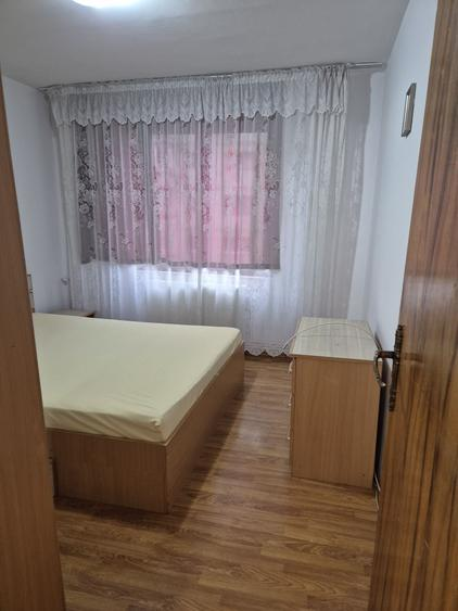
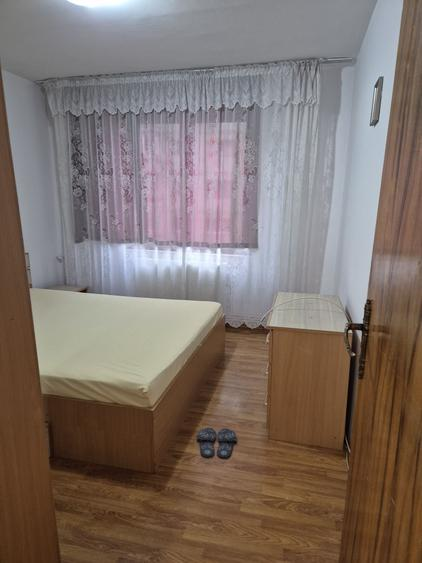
+ slippers (218, 440)
